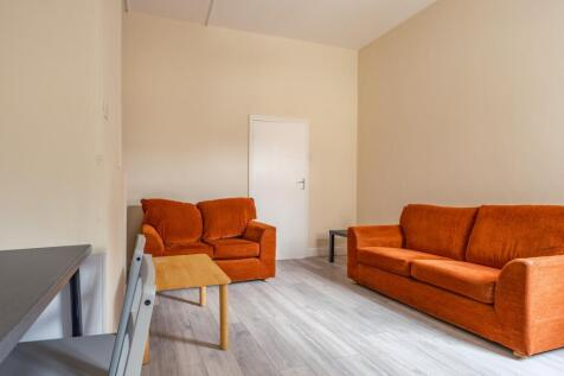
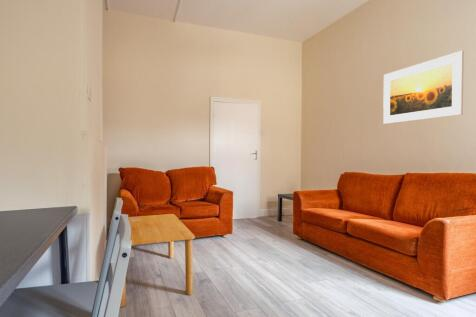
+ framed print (418, 92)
